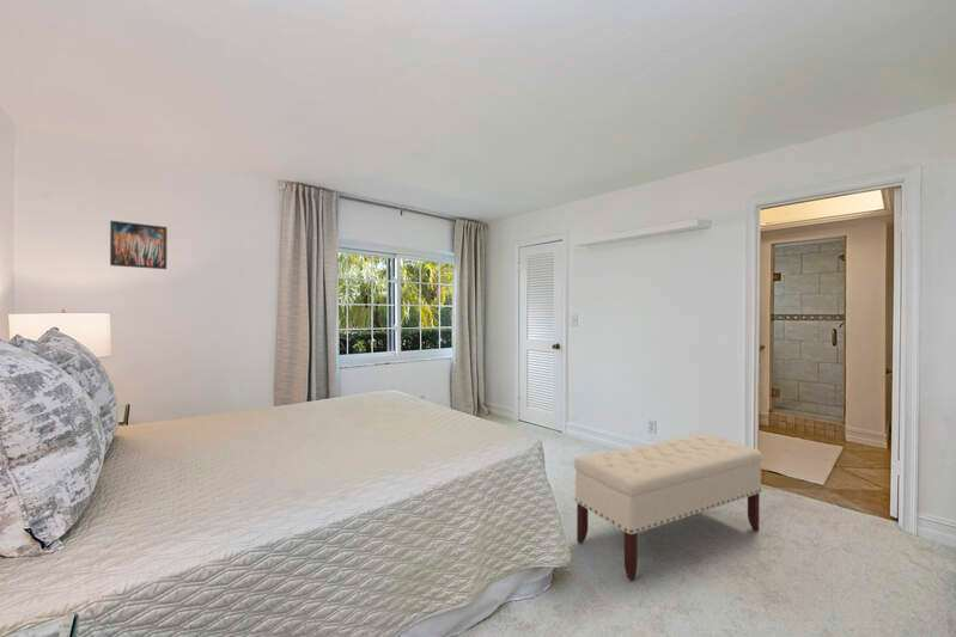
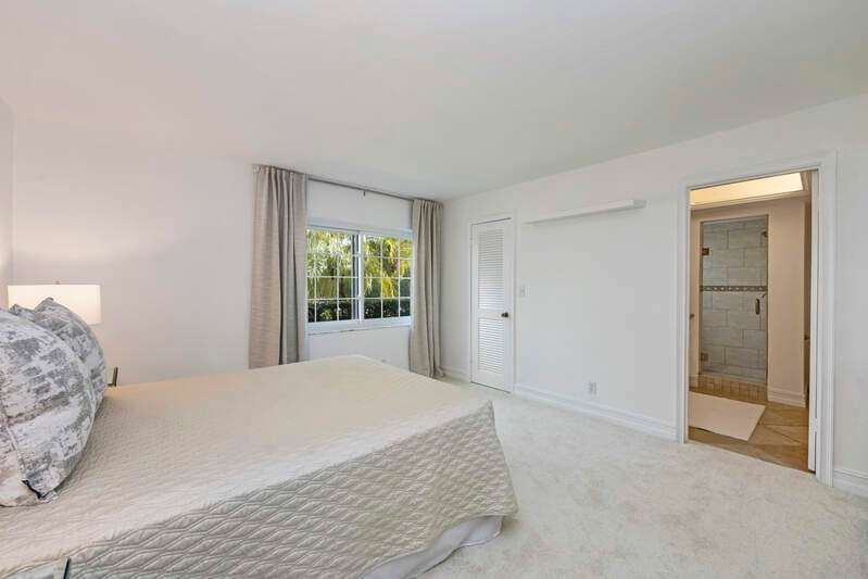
- bench (670, 494)
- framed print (139, 245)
